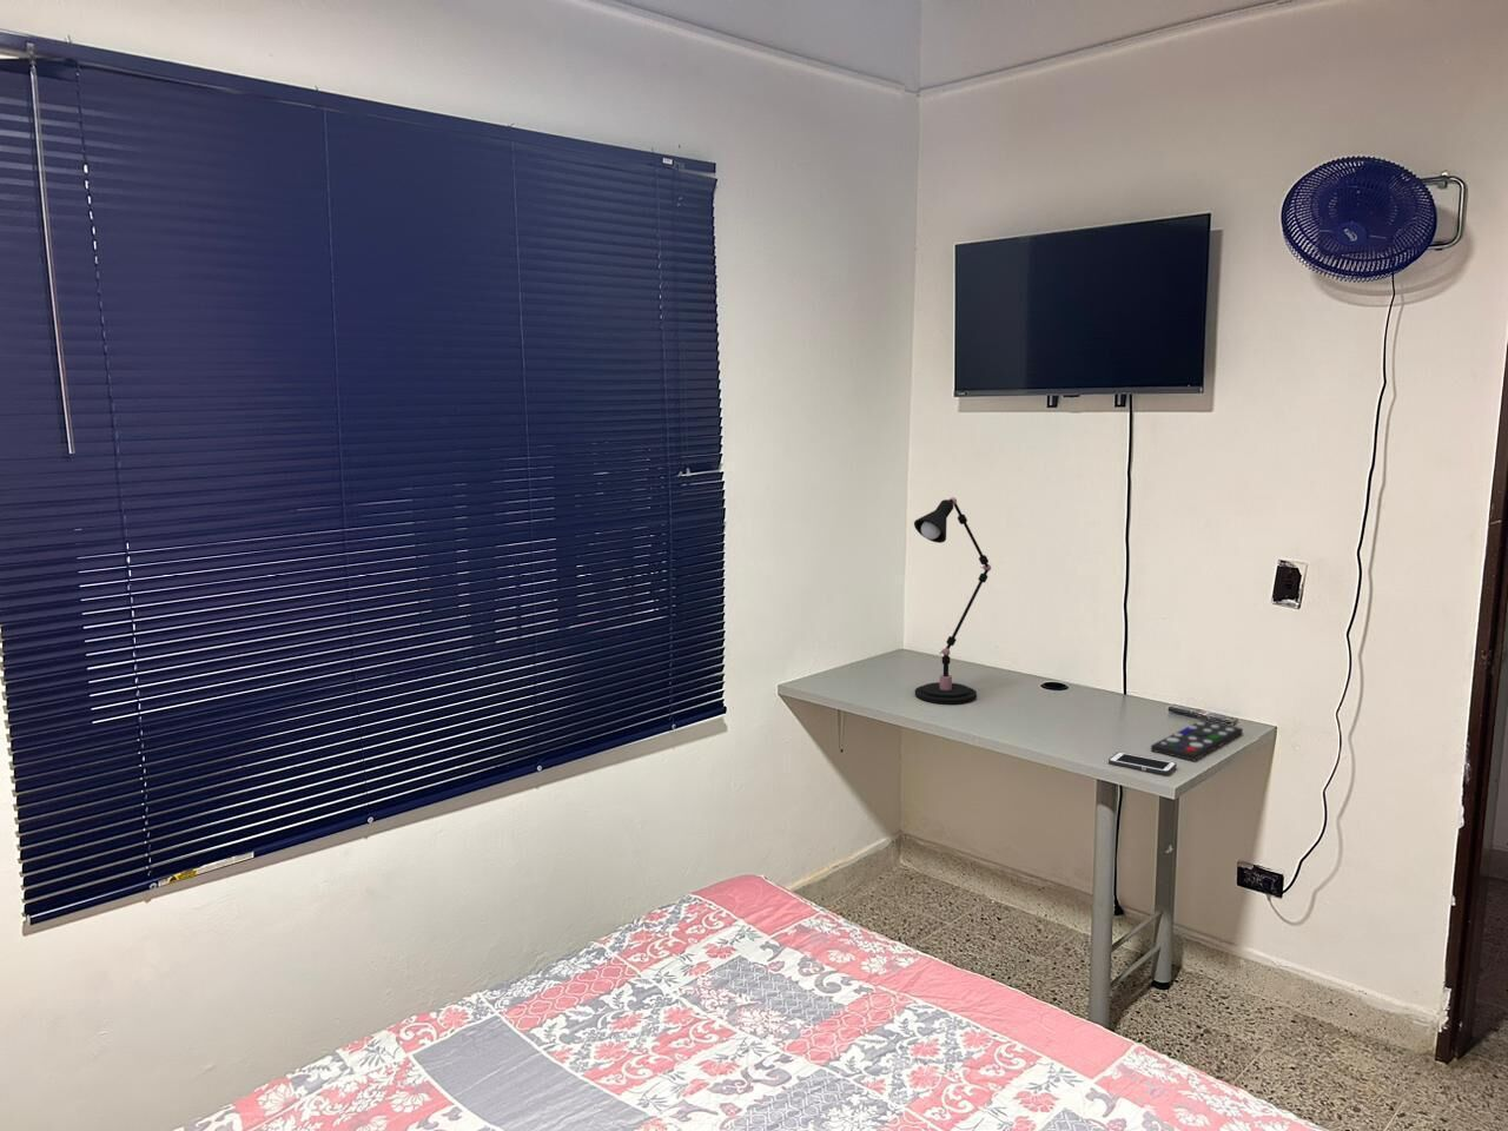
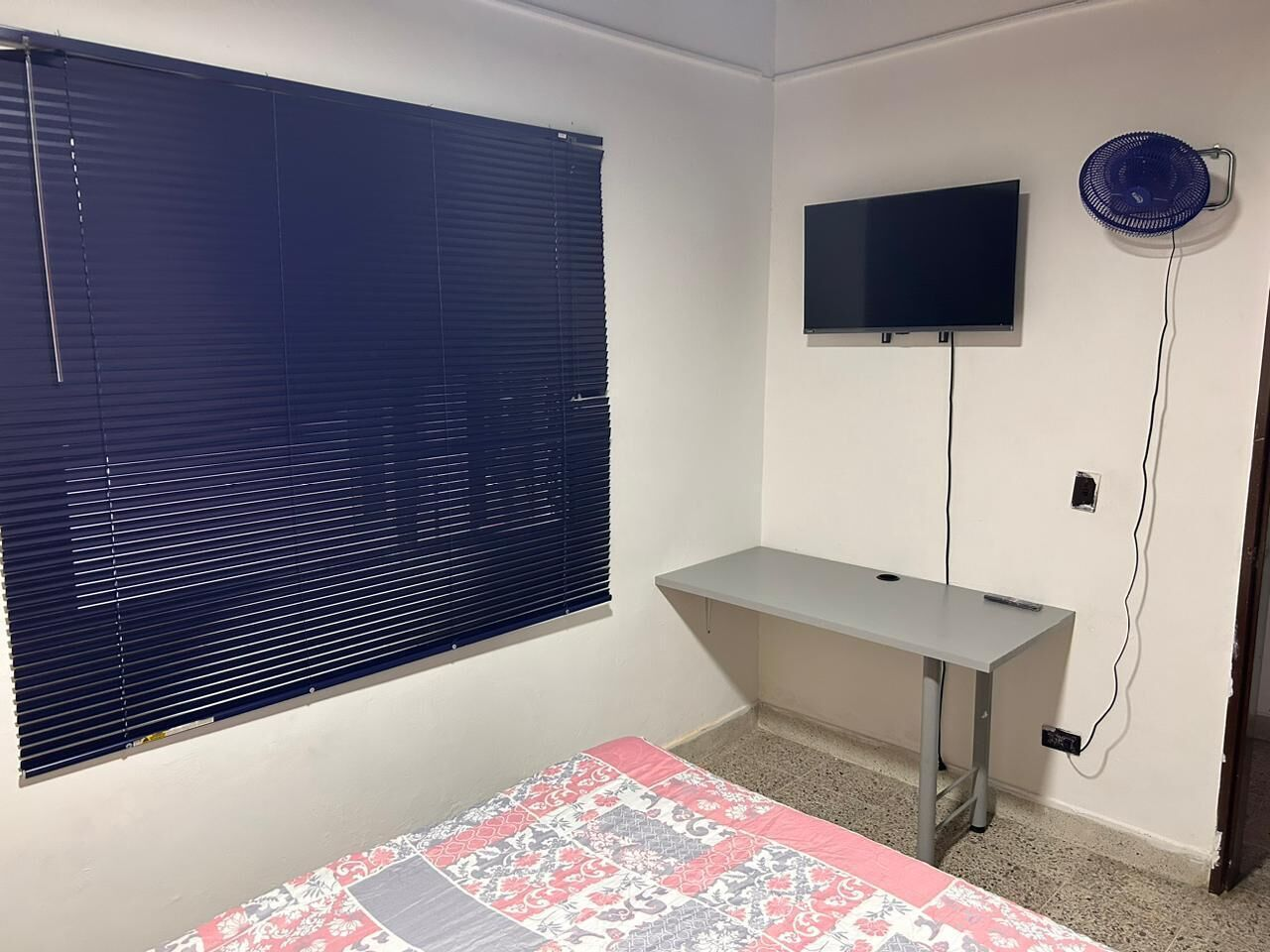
- remote control (1197, 738)
- cell phone (1141, 763)
- desk lamp (969, 602)
